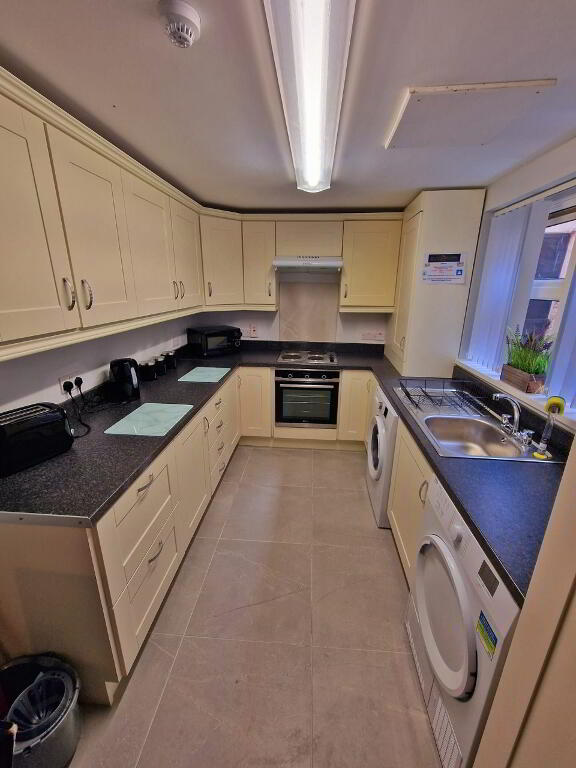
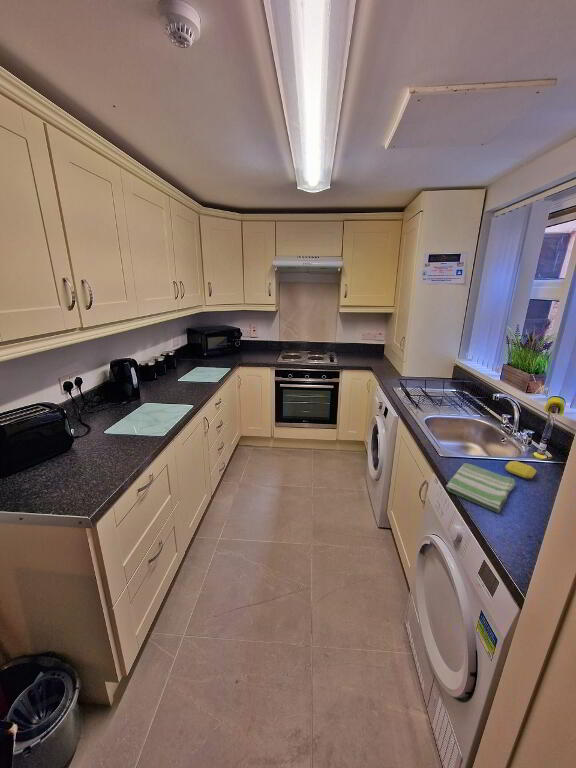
+ soap bar (520, 469)
+ dish towel (480, 484)
